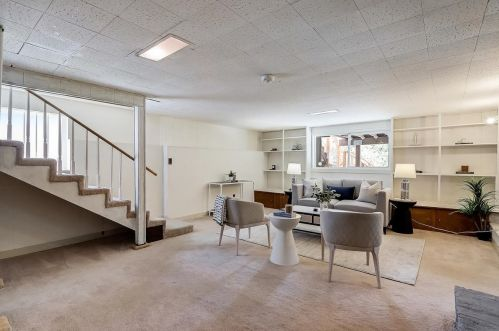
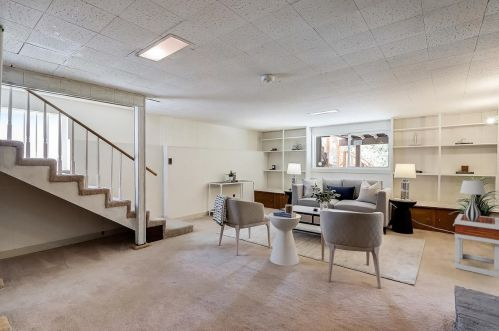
+ table lamp (472, 200)
+ side table (475, 240)
